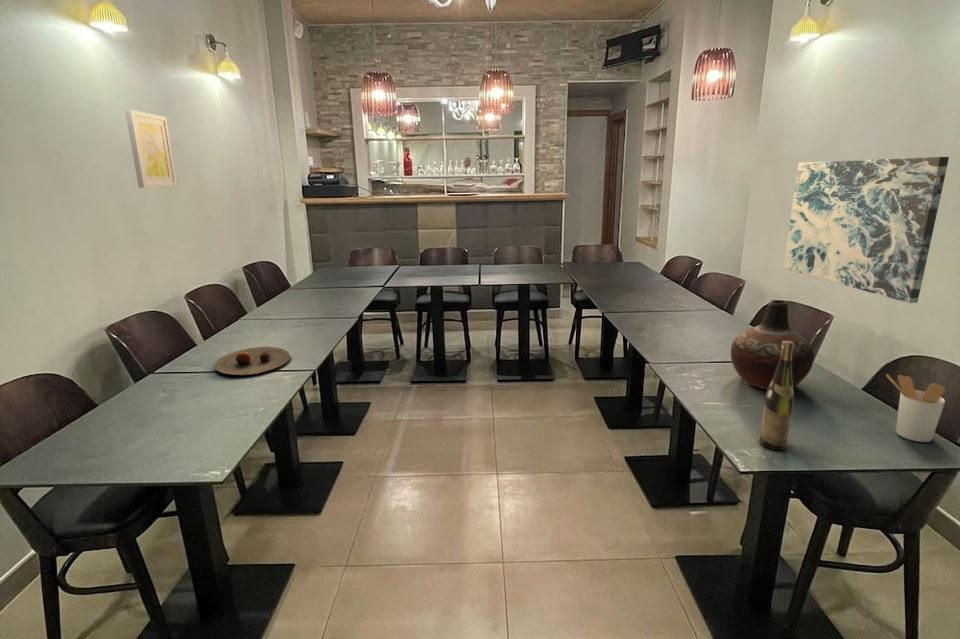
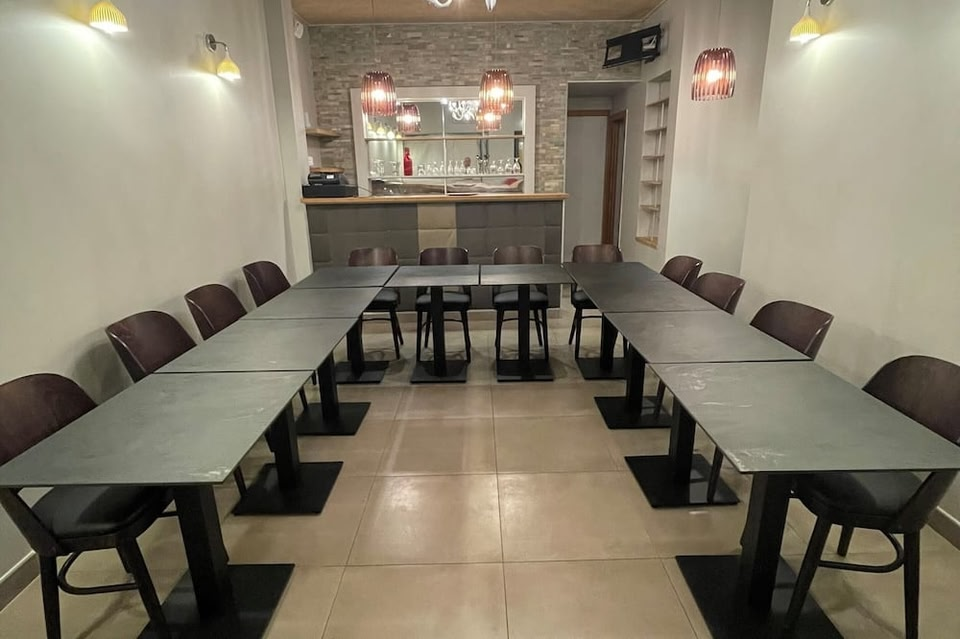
- wall art (850, 223)
- wine bottle (780, 394)
- wall art (152, 150)
- utensil holder (909, 405)
- plate (252, 357)
- vase (772, 342)
